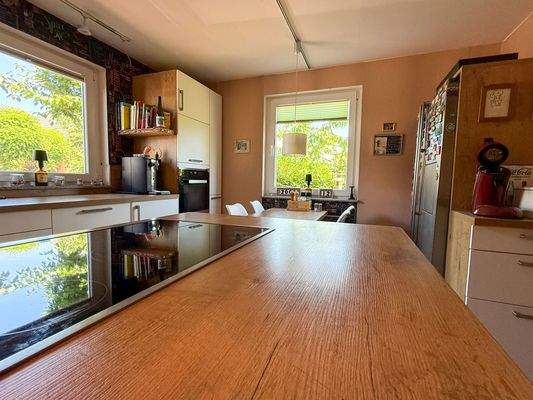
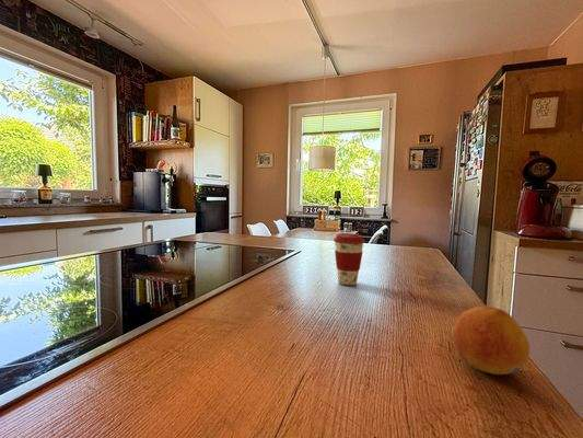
+ fruit (489, 336)
+ coffee cup (348, 258)
